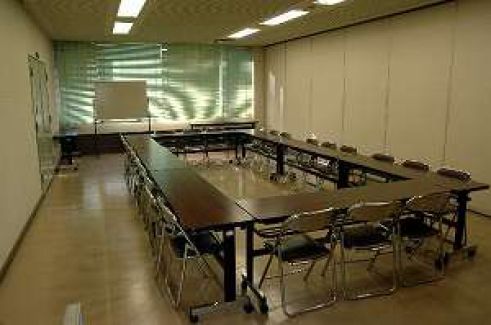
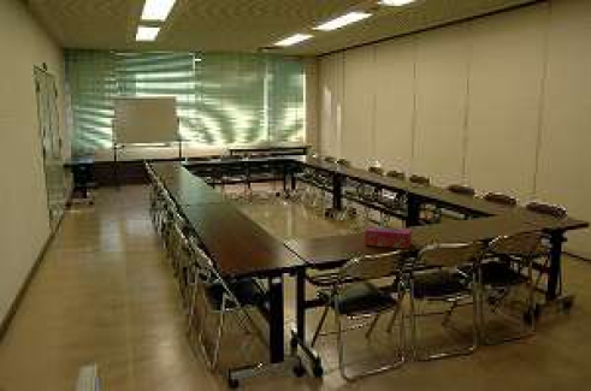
+ tissue box (388, 237)
